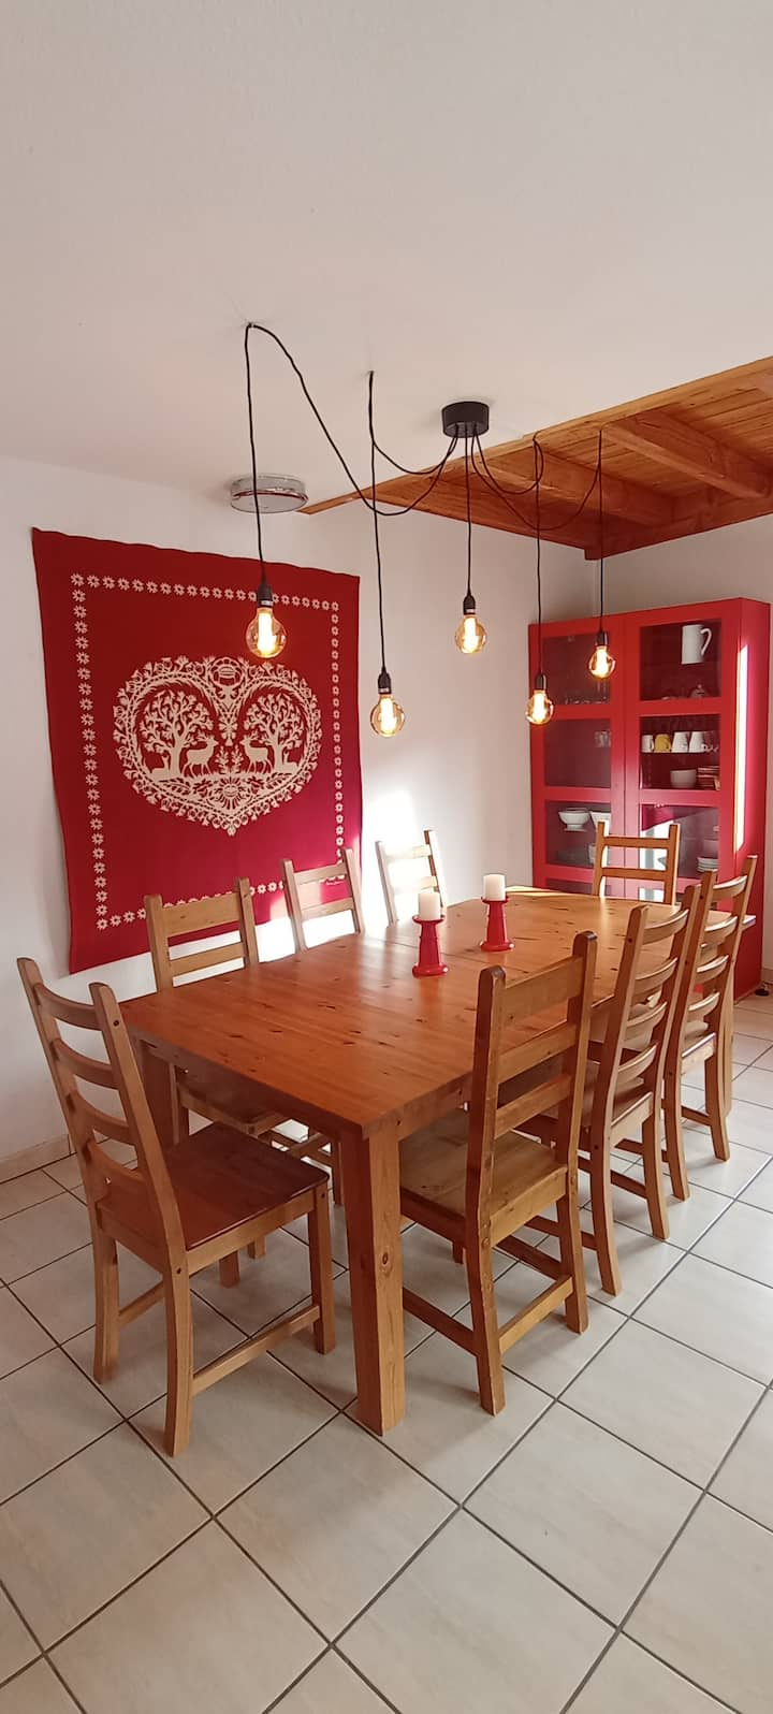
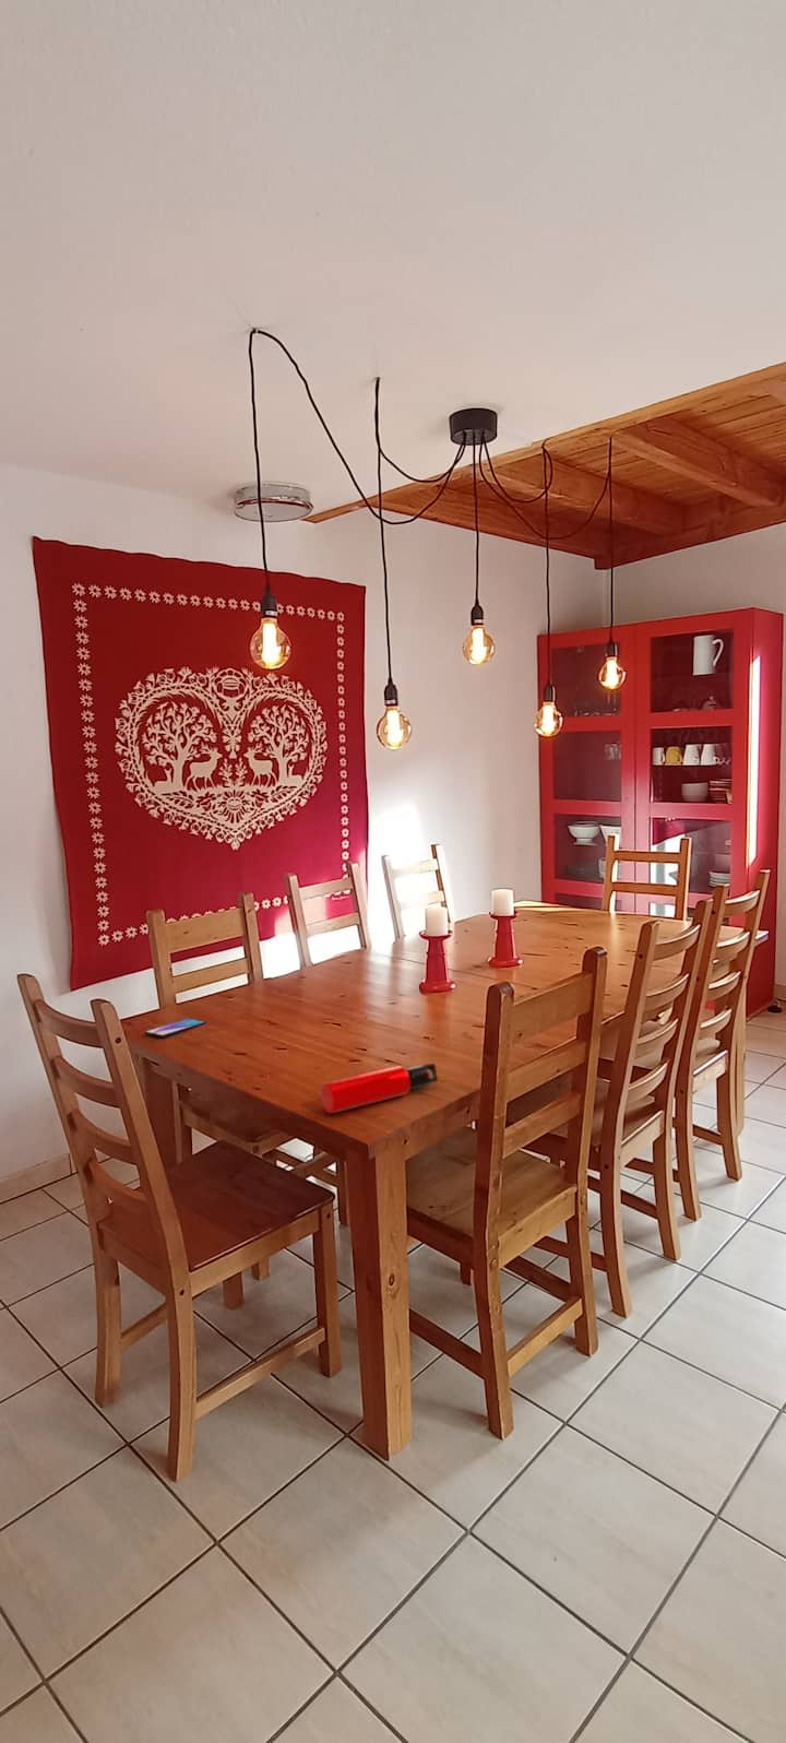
+ smartphone (176, 1027)
+ water bottle (382, 1085)
